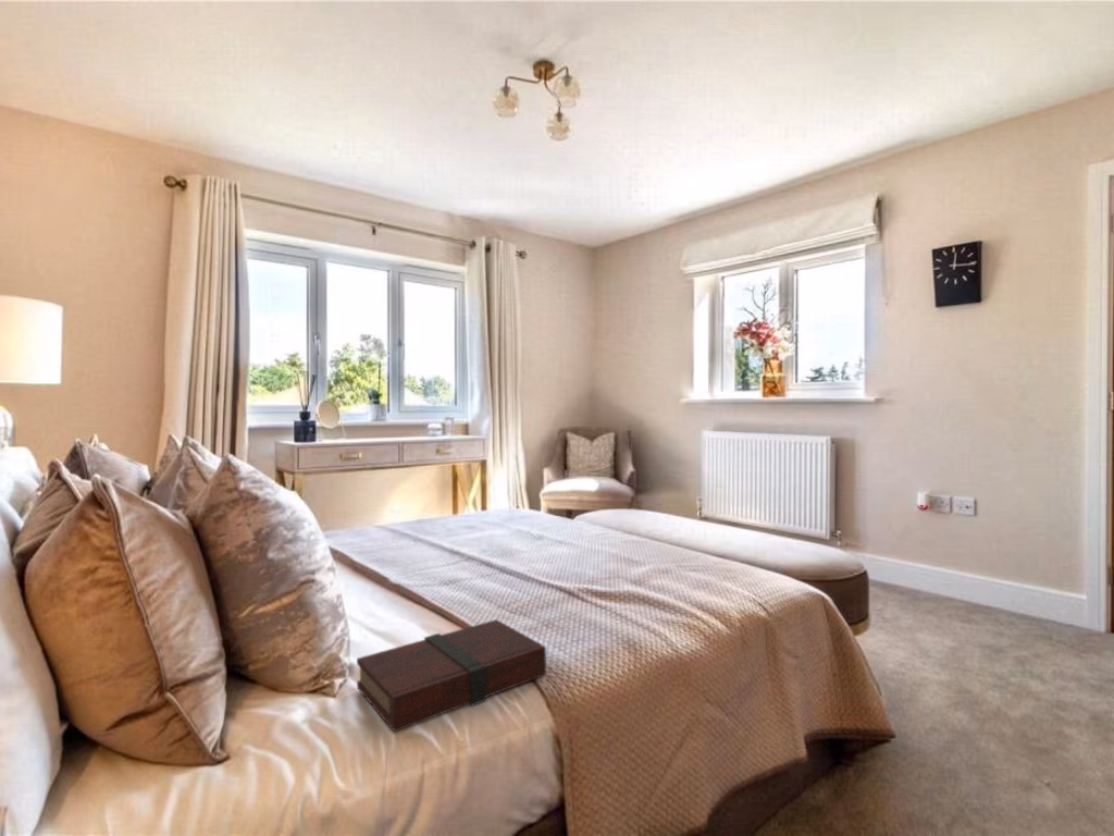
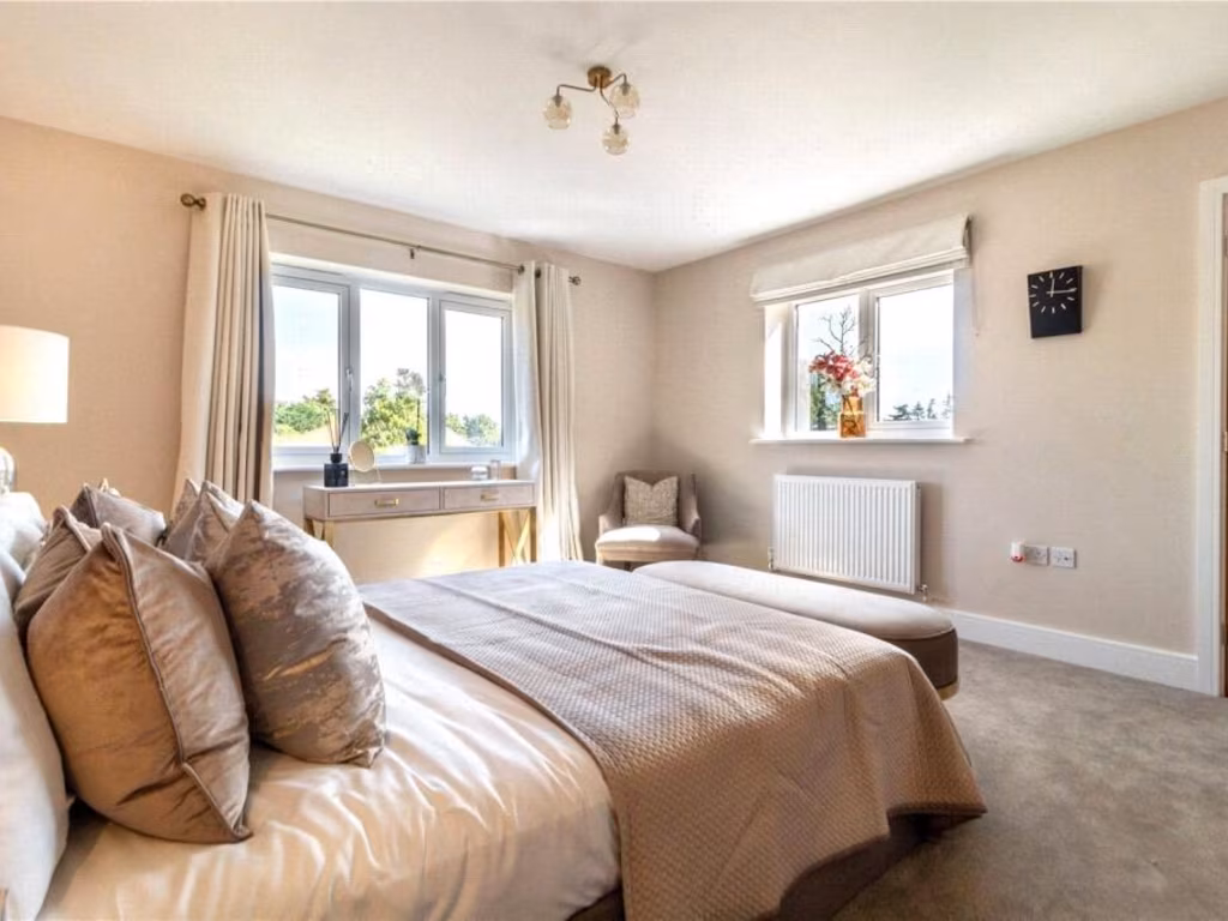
- book (453, 666)
